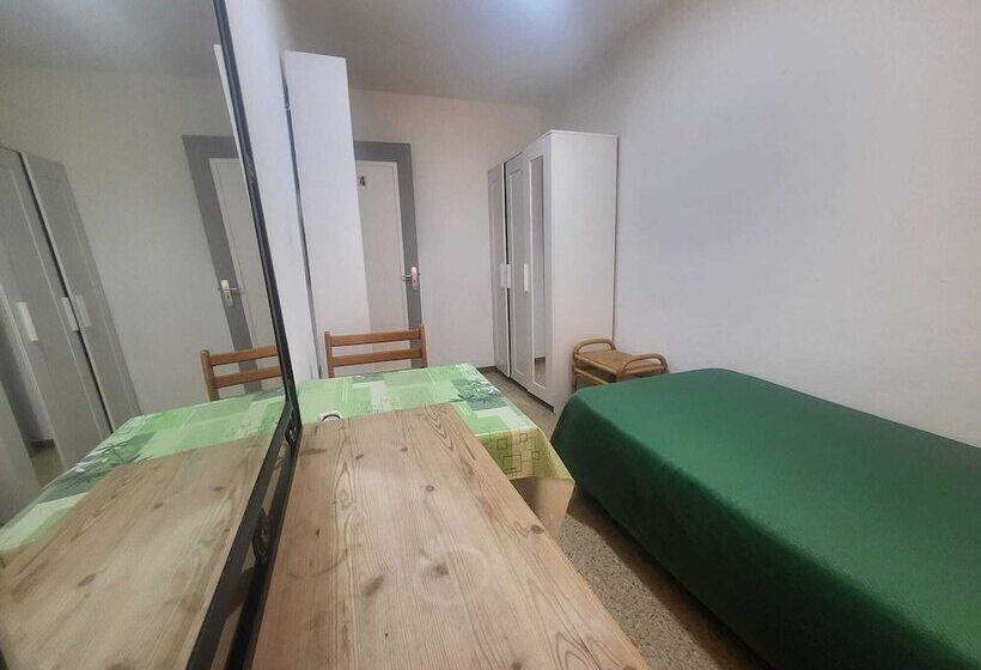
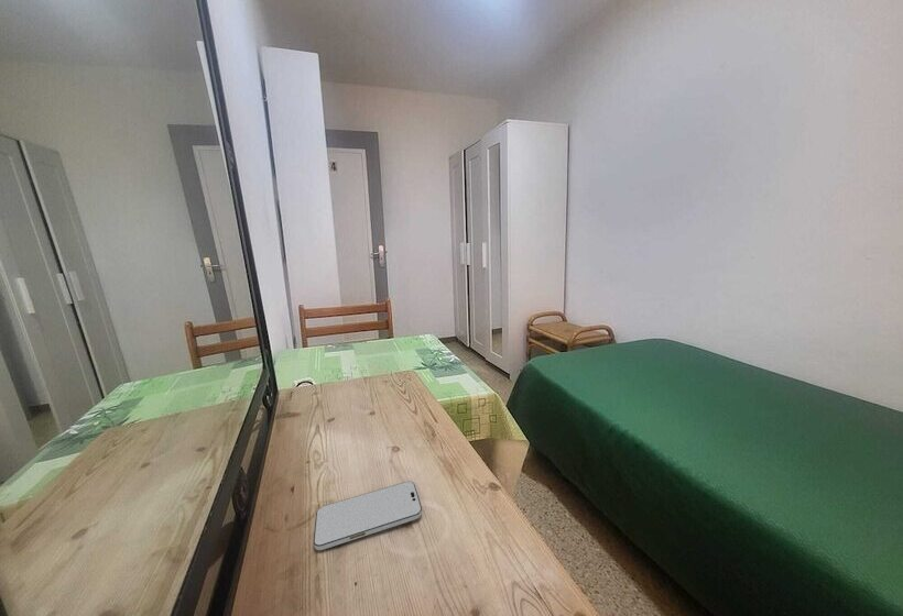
+ smartphone (369, 512)
